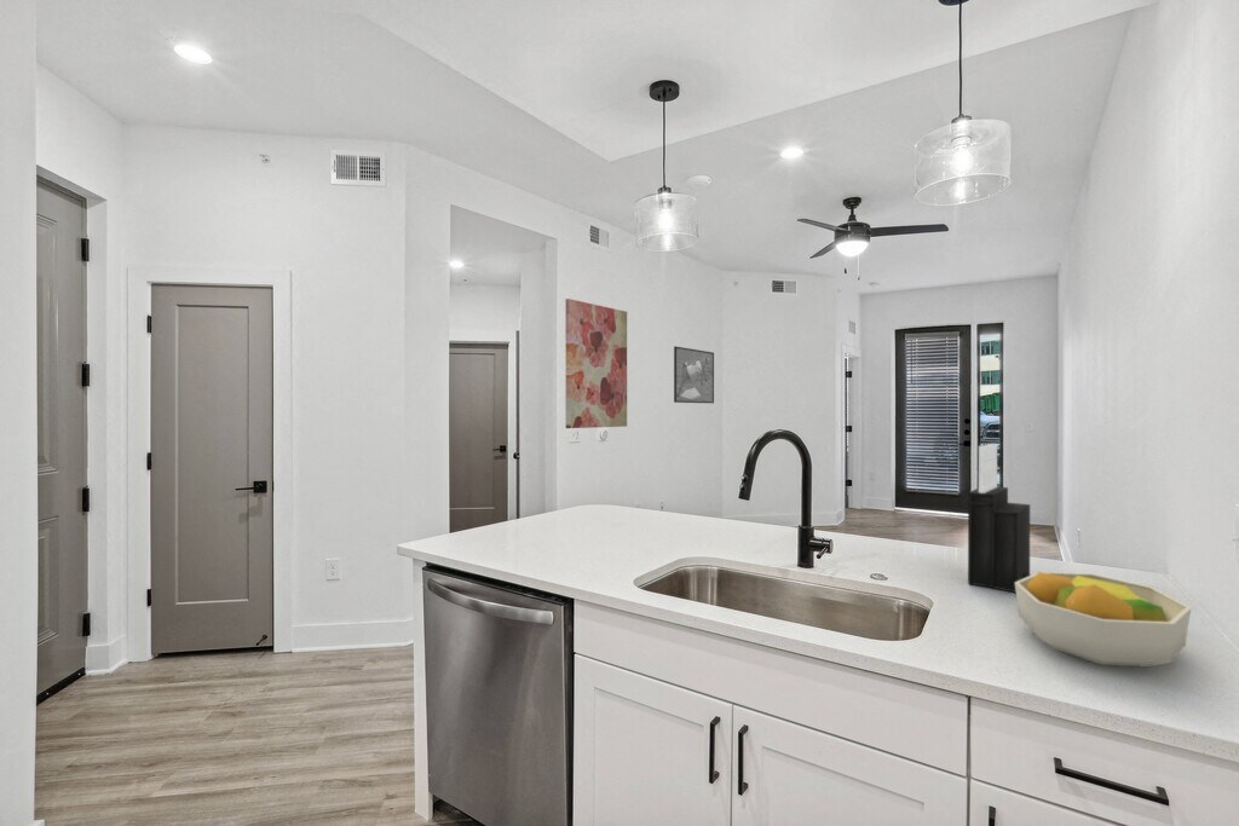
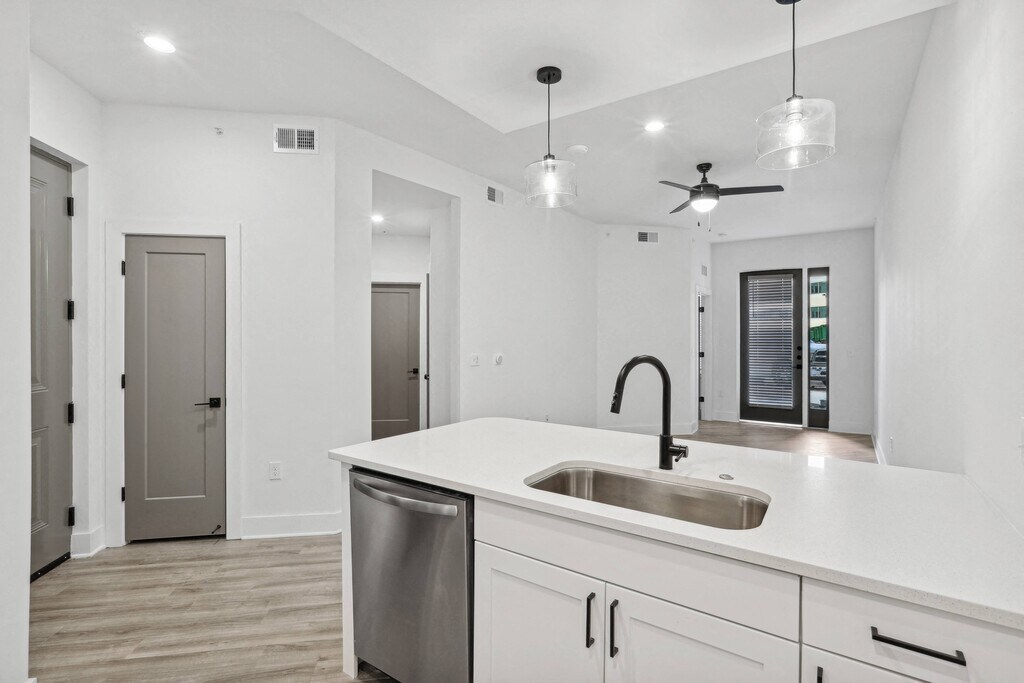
- knife block (1004, 513)
- wall art (598, 366)
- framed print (695, 376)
- fruit bowl (1096, 607)
